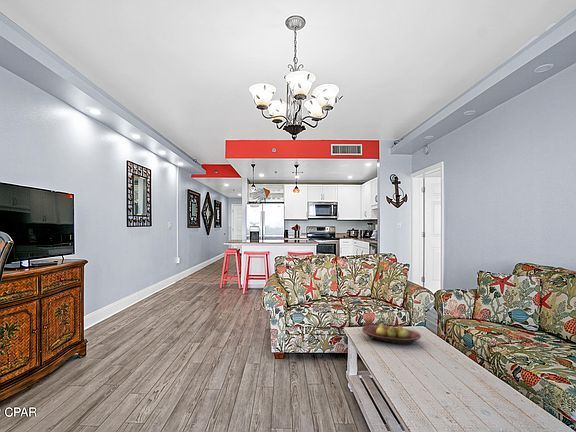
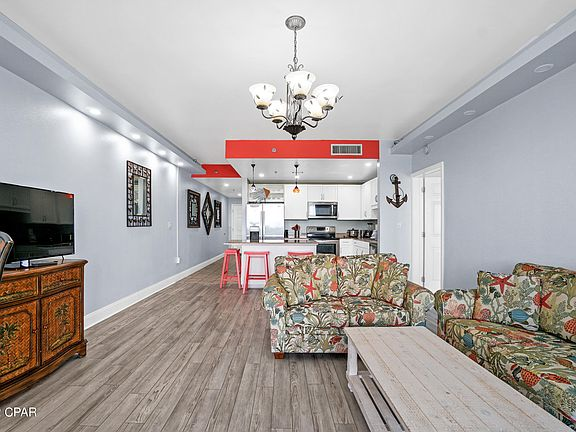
- fruit bowl (390, 332)
